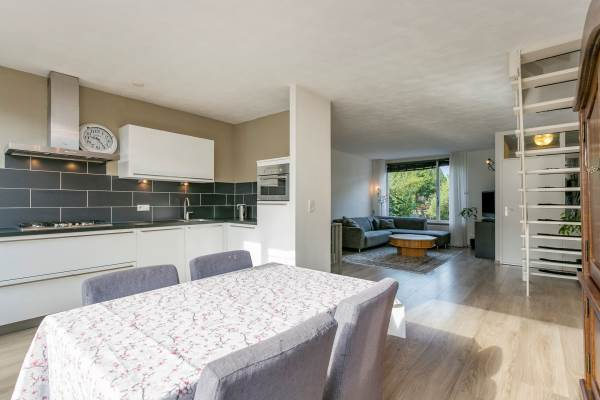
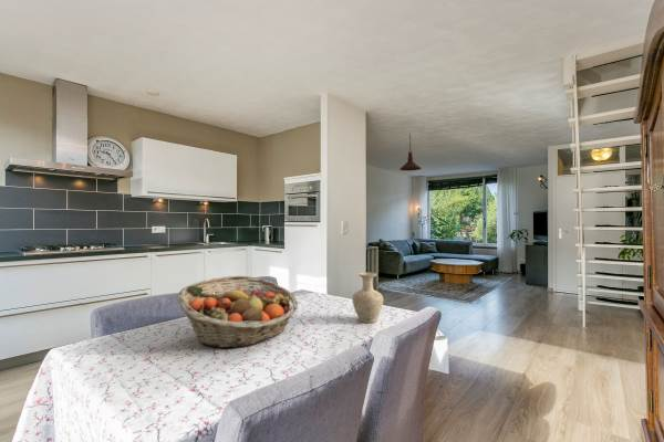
+ vase (367, 296)
+ fruit basket (241, 307)
+ pendant light (409, 151)
